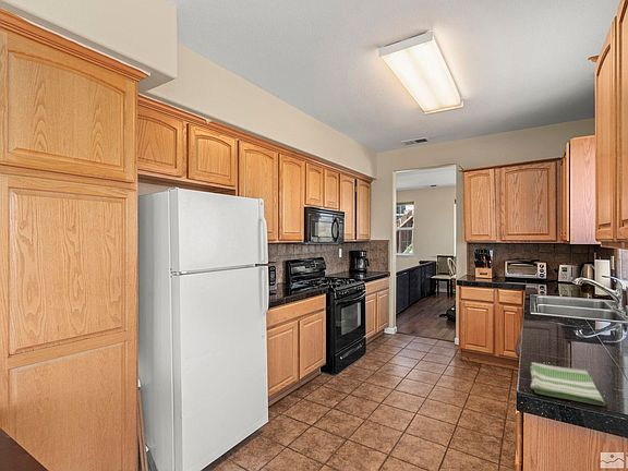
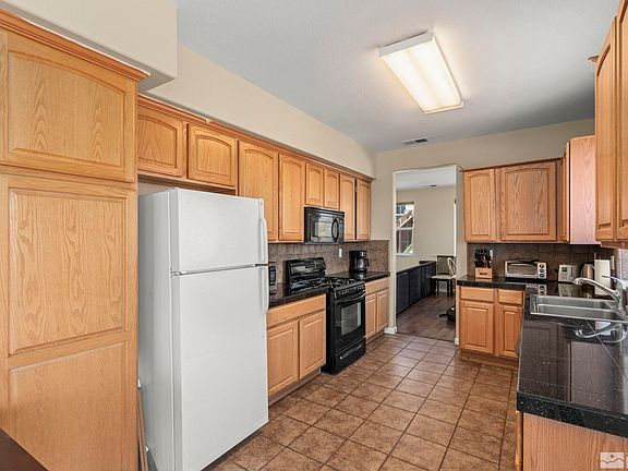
- dish towel (561, 381)
